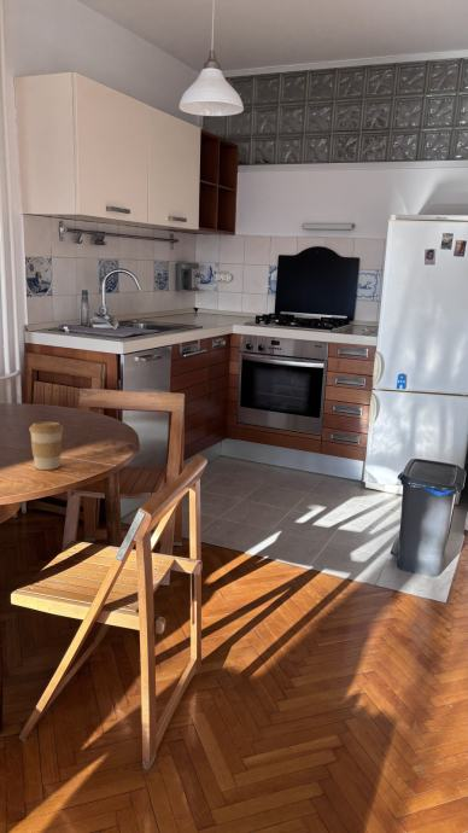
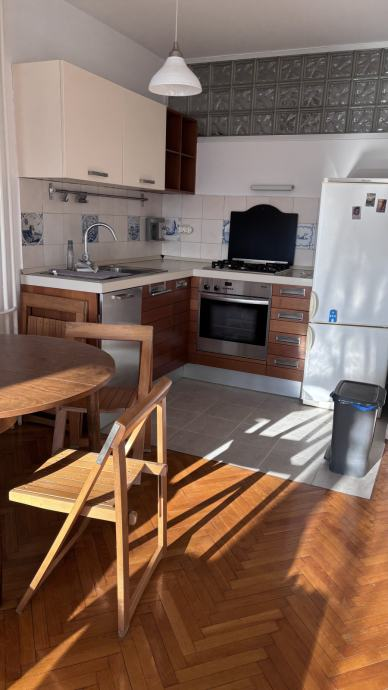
- coffee cup (46, 443)
